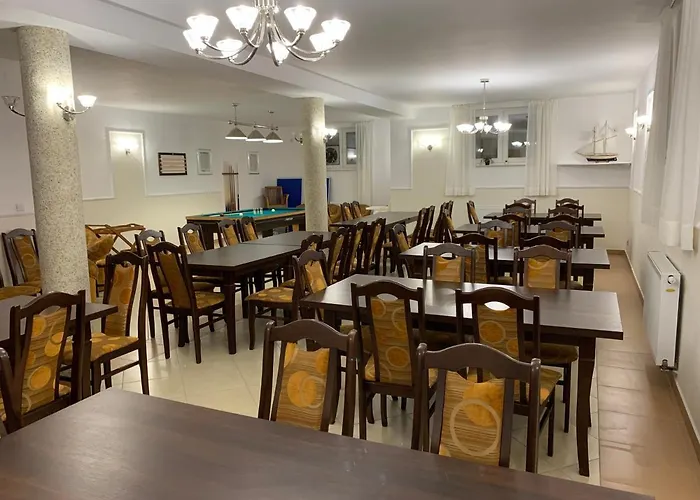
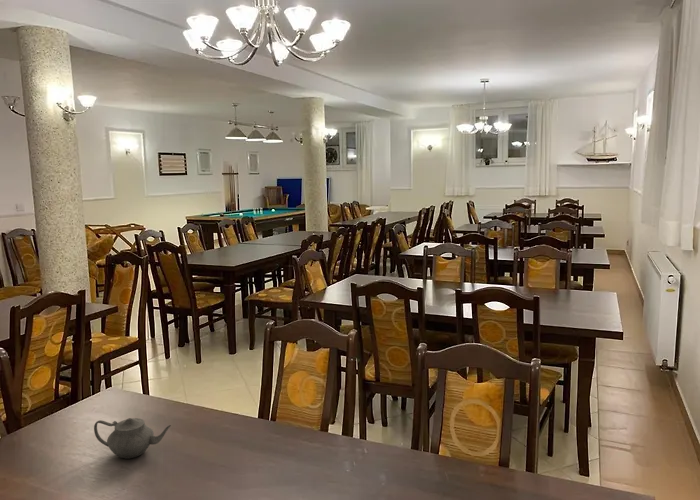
+ teapot (133, 435)
